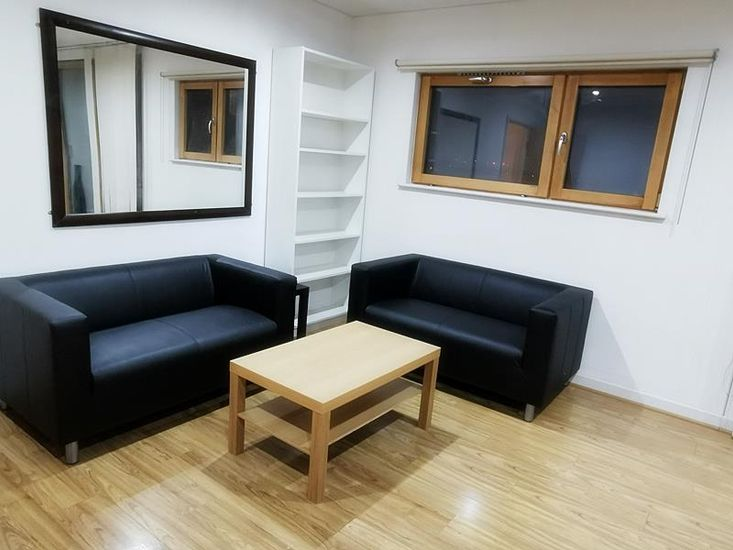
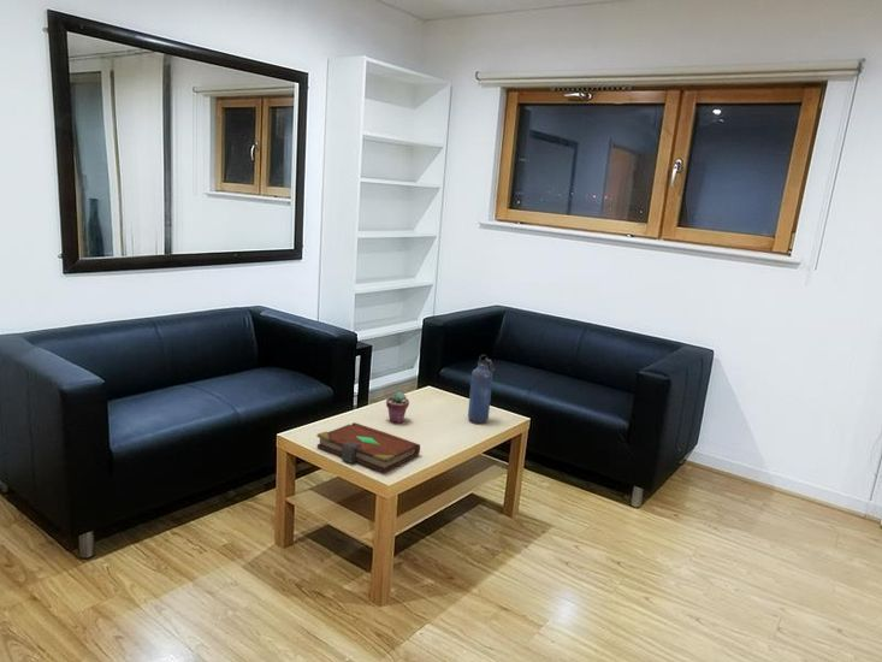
+ potted succulent (397, 406)
+ book (368, 443)
+ water bottle (481, 388)
